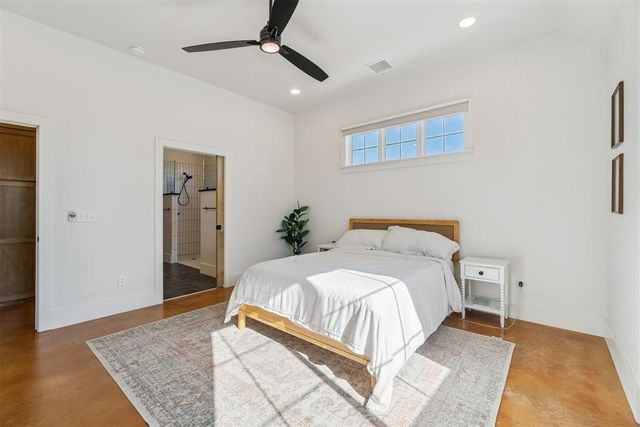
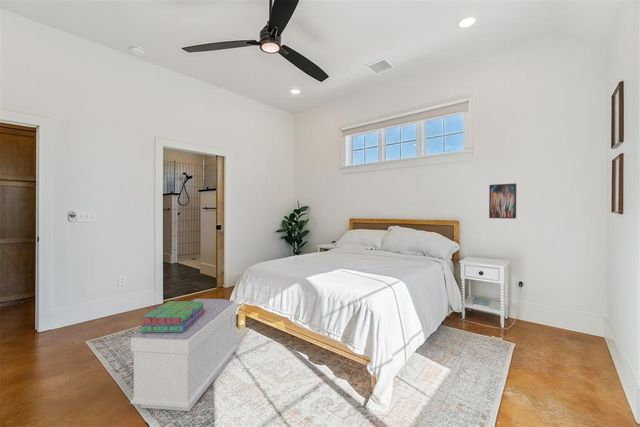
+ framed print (502, 201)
+ bench (192, 345)
+ stack of books (175, 315)
